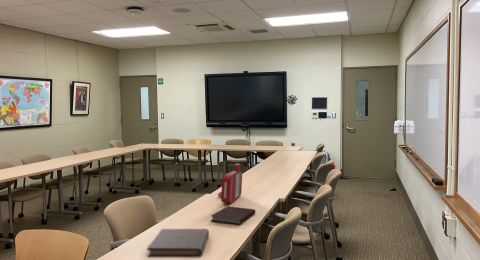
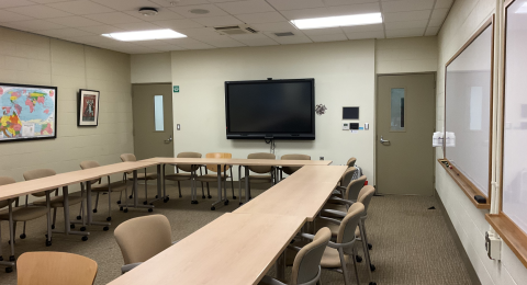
- notebook (233, 214)
- book (180, 241)
- flask (226, 181)
